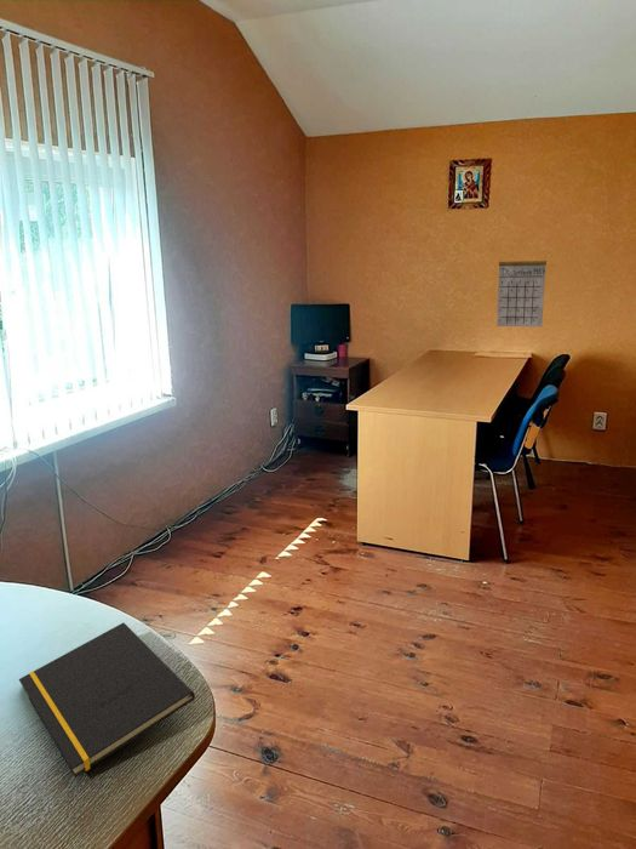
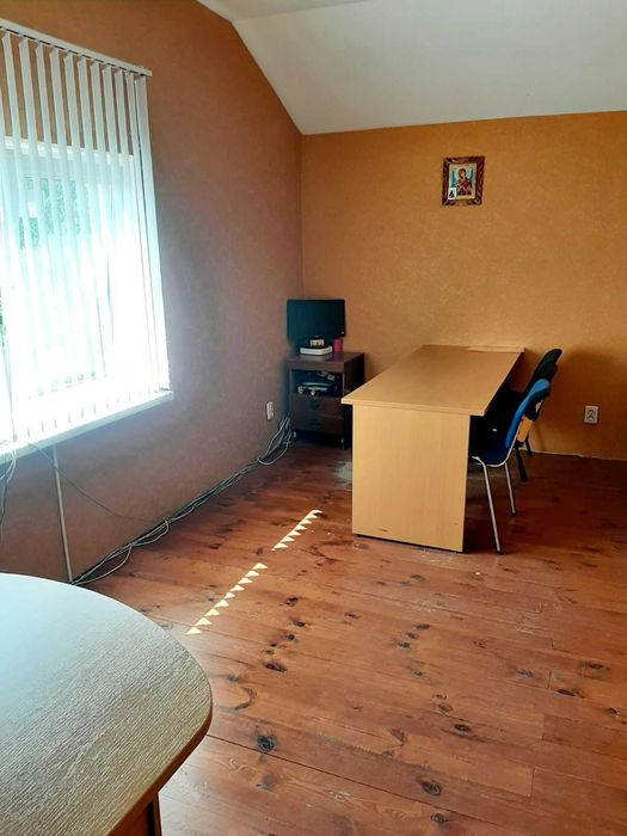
- calendar (521, 286)
- notepad (103, 689)
